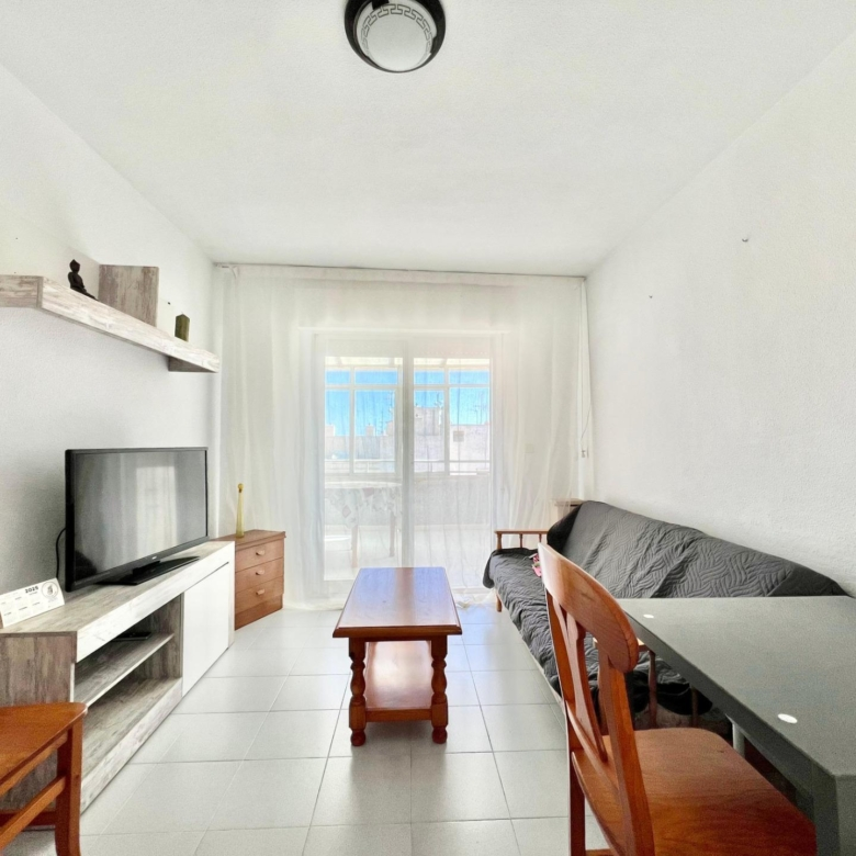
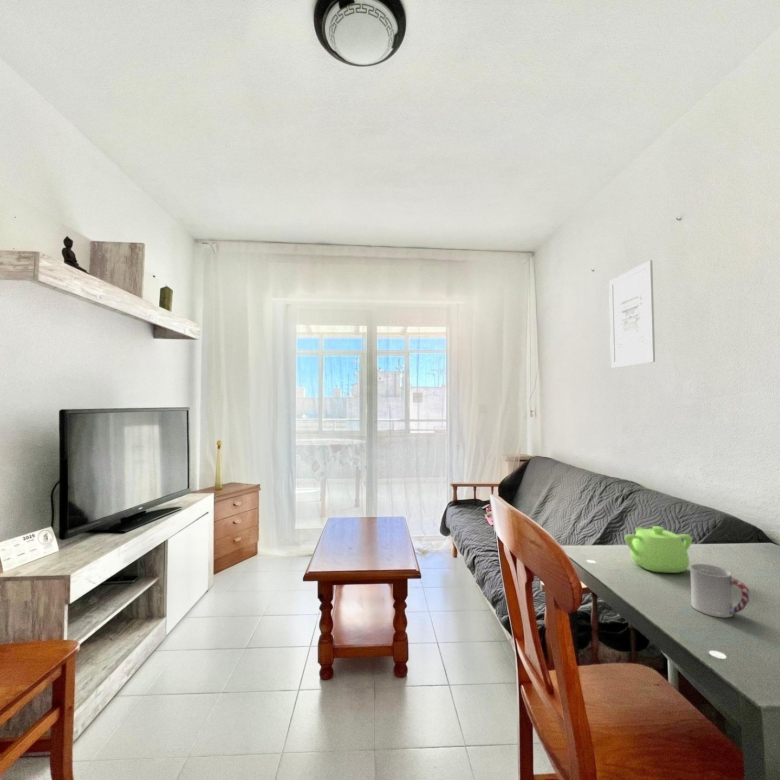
+ teapot (653, 544)
+ wall art (630, 318)
+ cup (719, 592)
